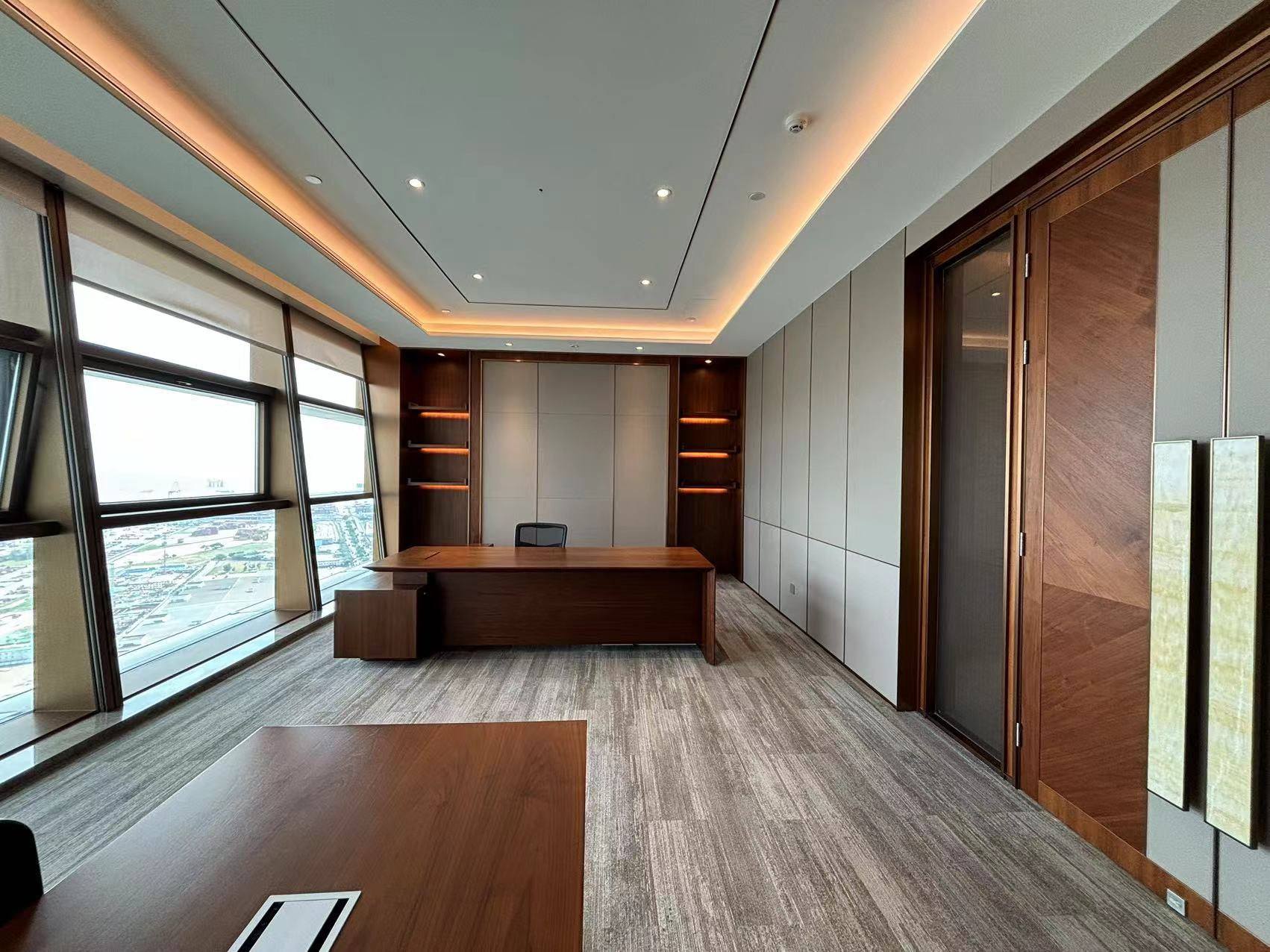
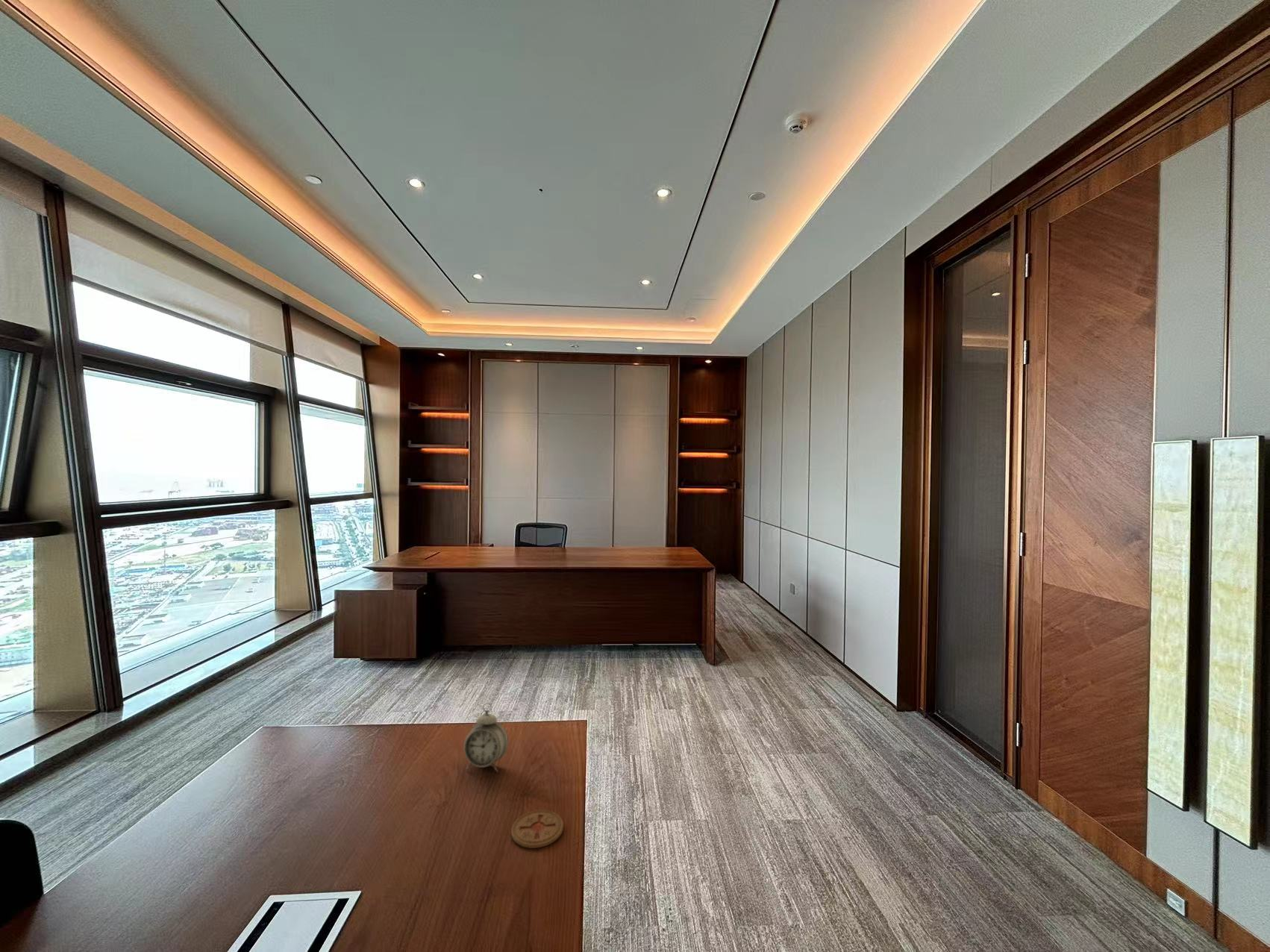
+ alarm clock (485, 736)
+ coaster (537, 828)
